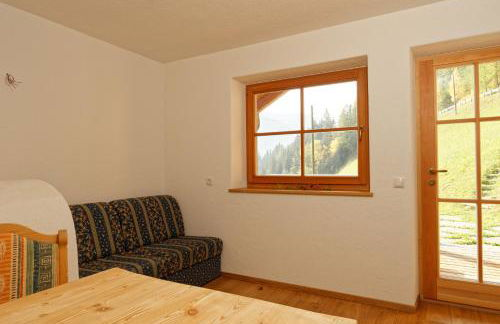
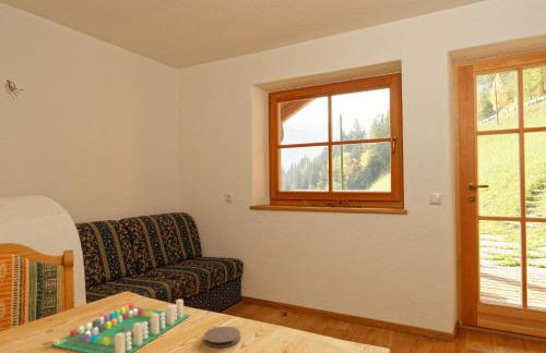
+ coaster (222, 336)
+ board game (127, 319)
